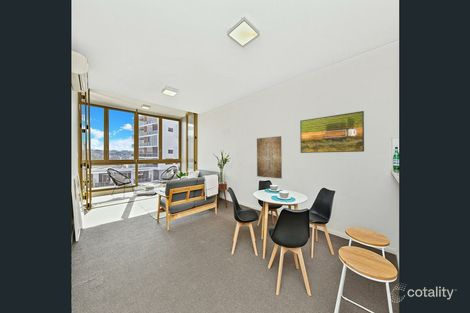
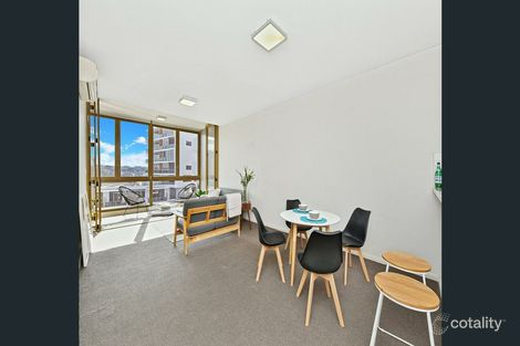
- wall art (268, 157)
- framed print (328, 134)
